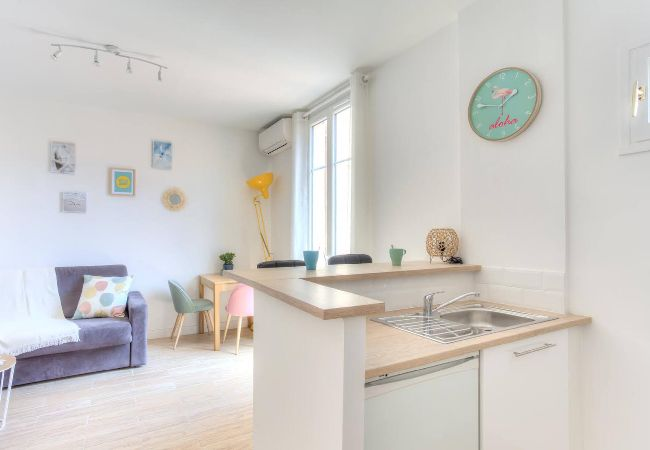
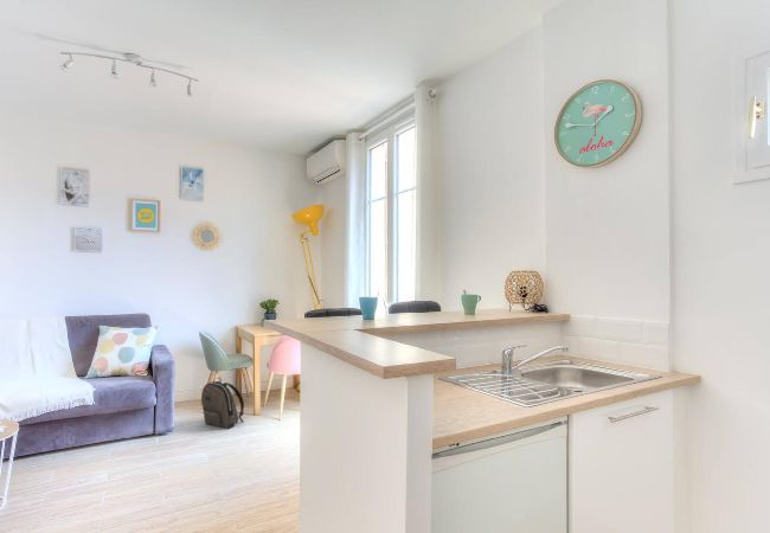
+ backpack (220, 400)
